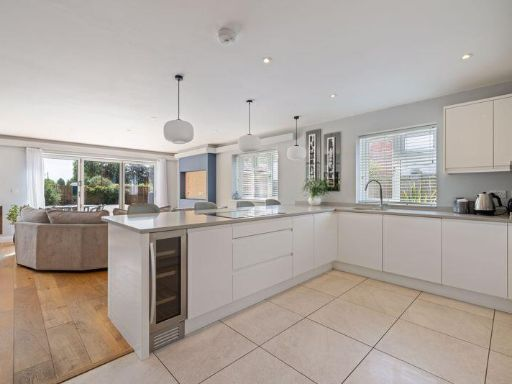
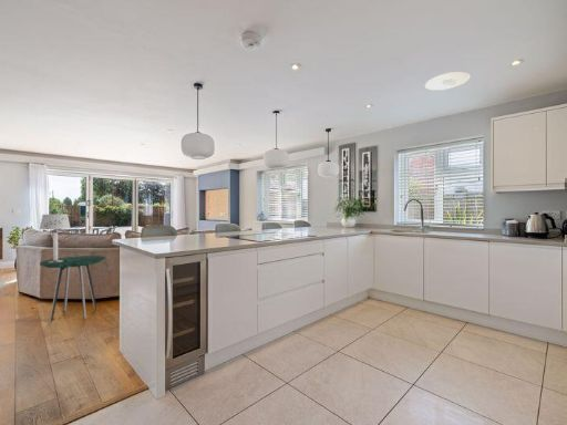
+ recessed light (446, 80)
+ side table (68, 287)
+ table lamp (55, 237)
